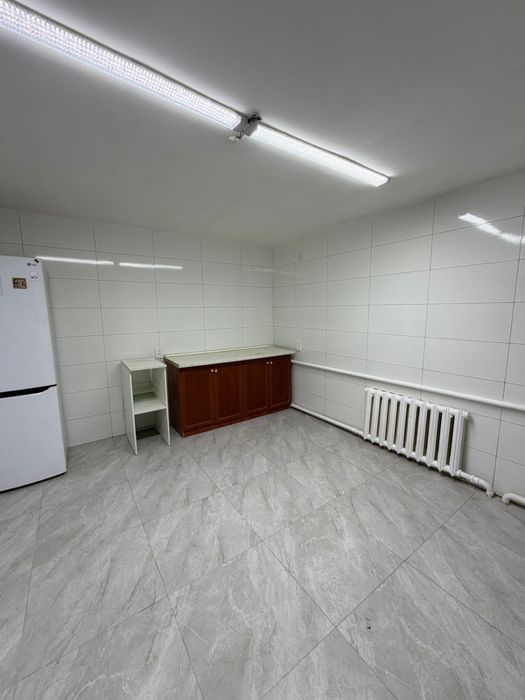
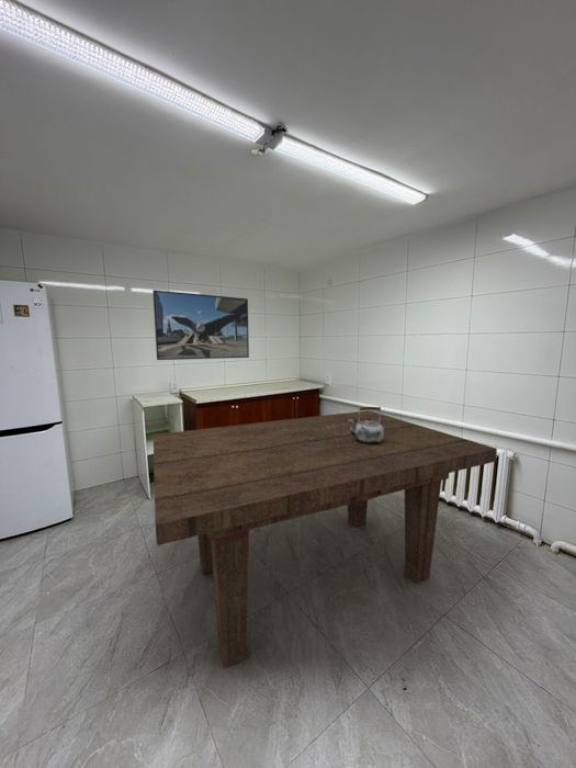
+ dining table (310, 508)
+ kettle (365, 423)
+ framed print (205, 327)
